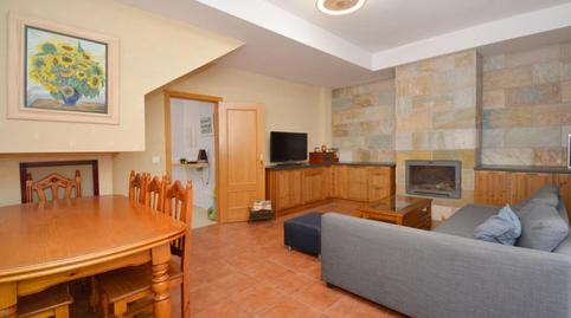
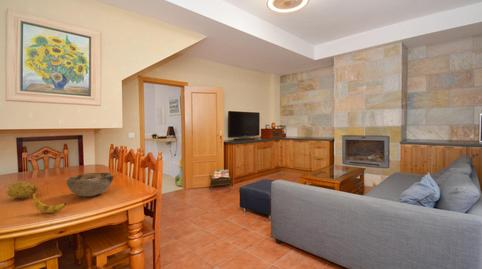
+ decorative bowl (91, 185)
+ fruit (23, 189)
+ banana (48, 205)
